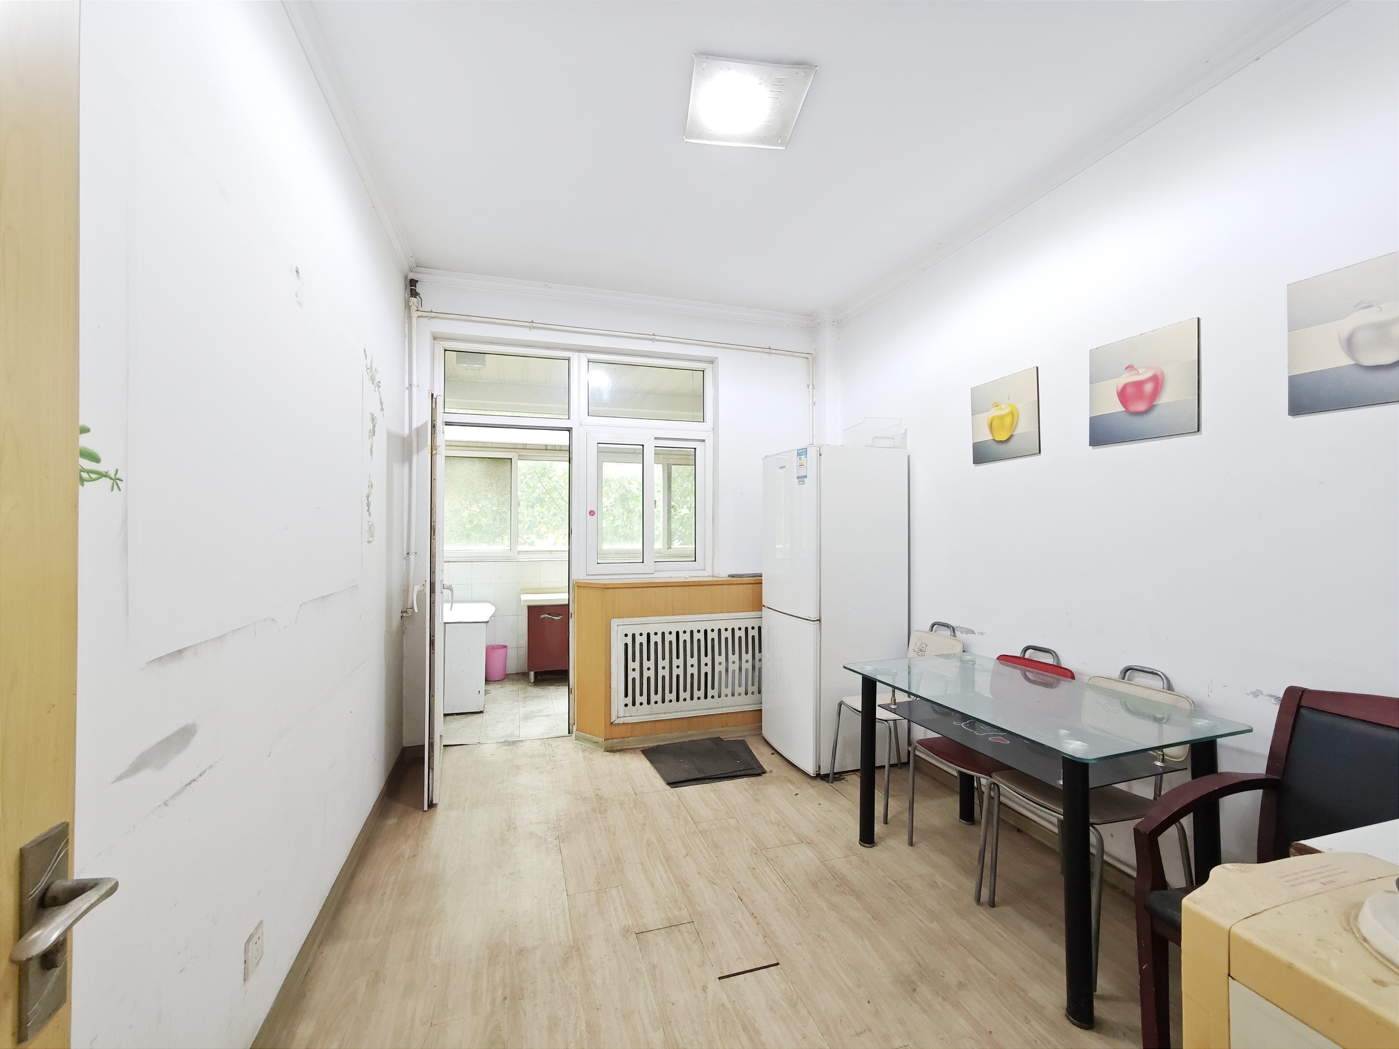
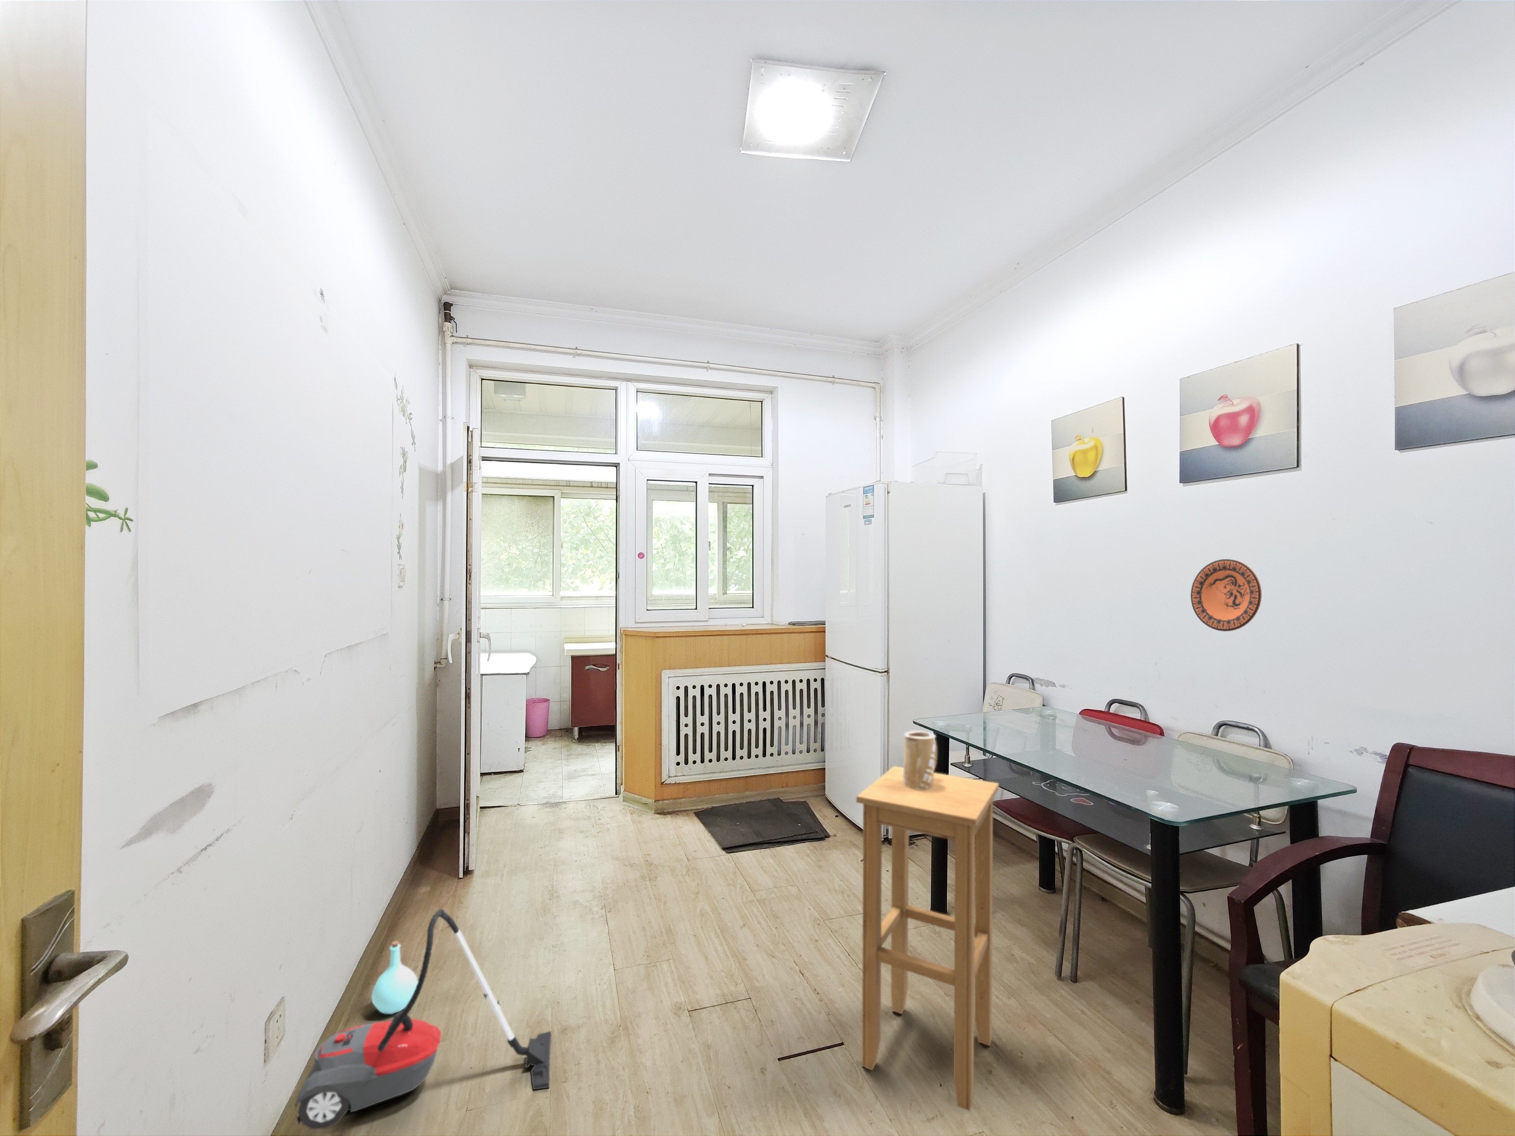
+ bottle (395, 974)
+ stool (929, 921)
+ decorative plate (1225, 595)
+ mug (920, 757)
+ vacuum cleaner (420, 994)
